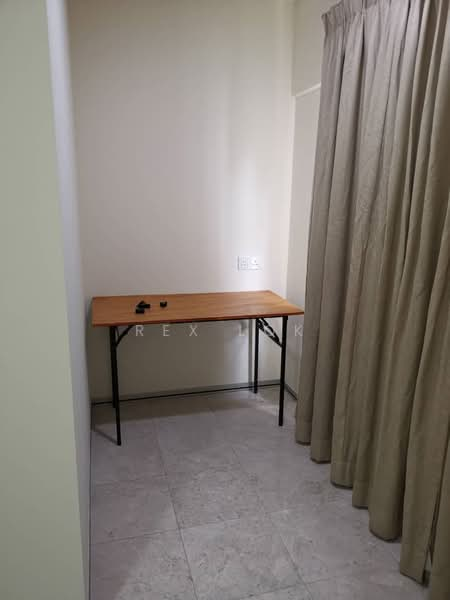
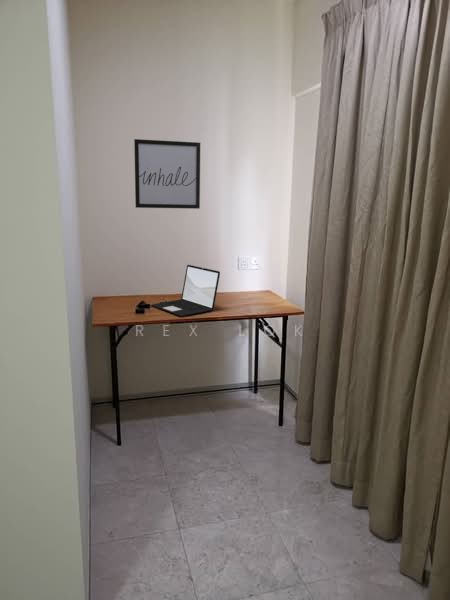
+ laptop (184, 289)
+ wall art (168, 175)
